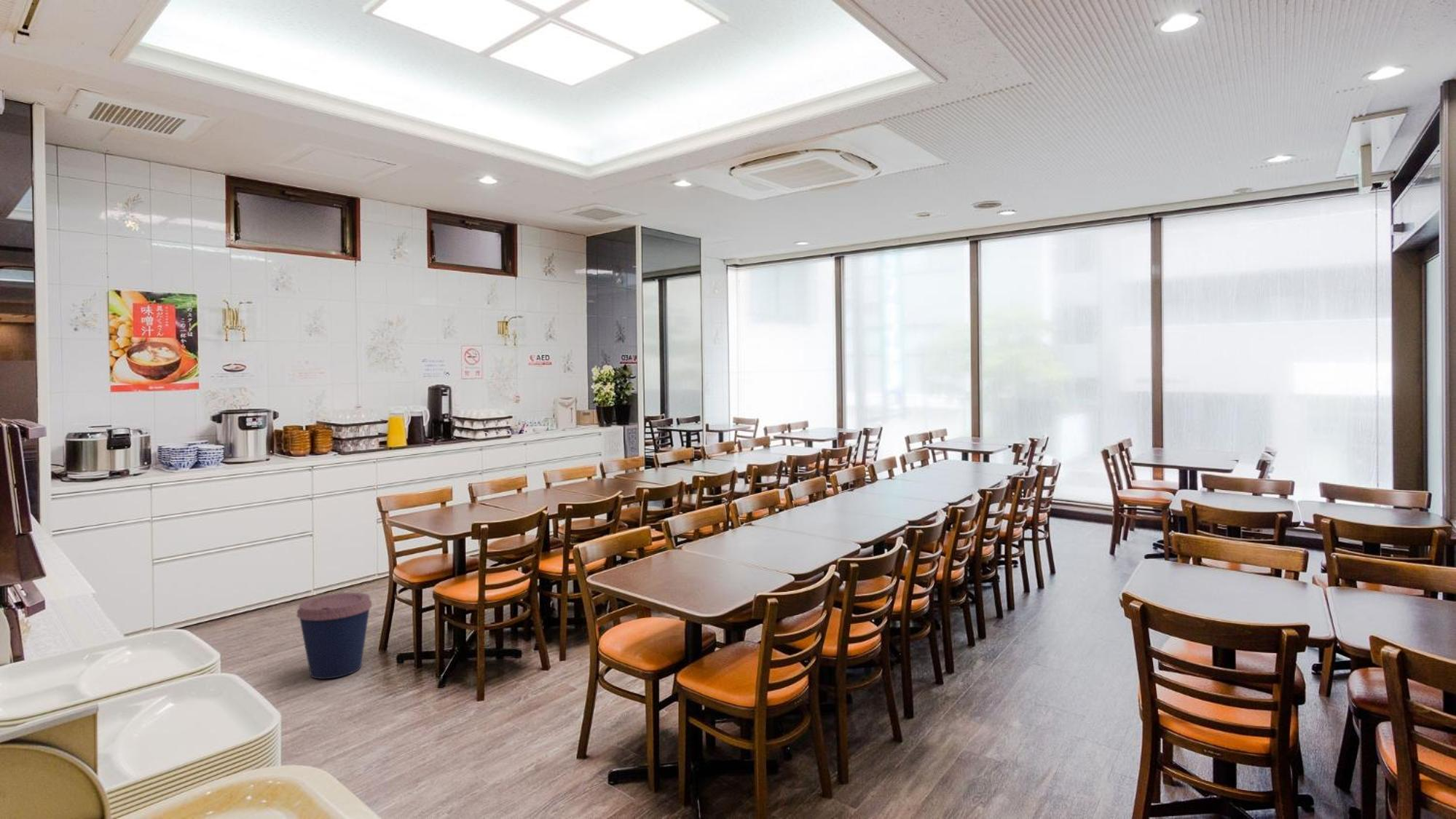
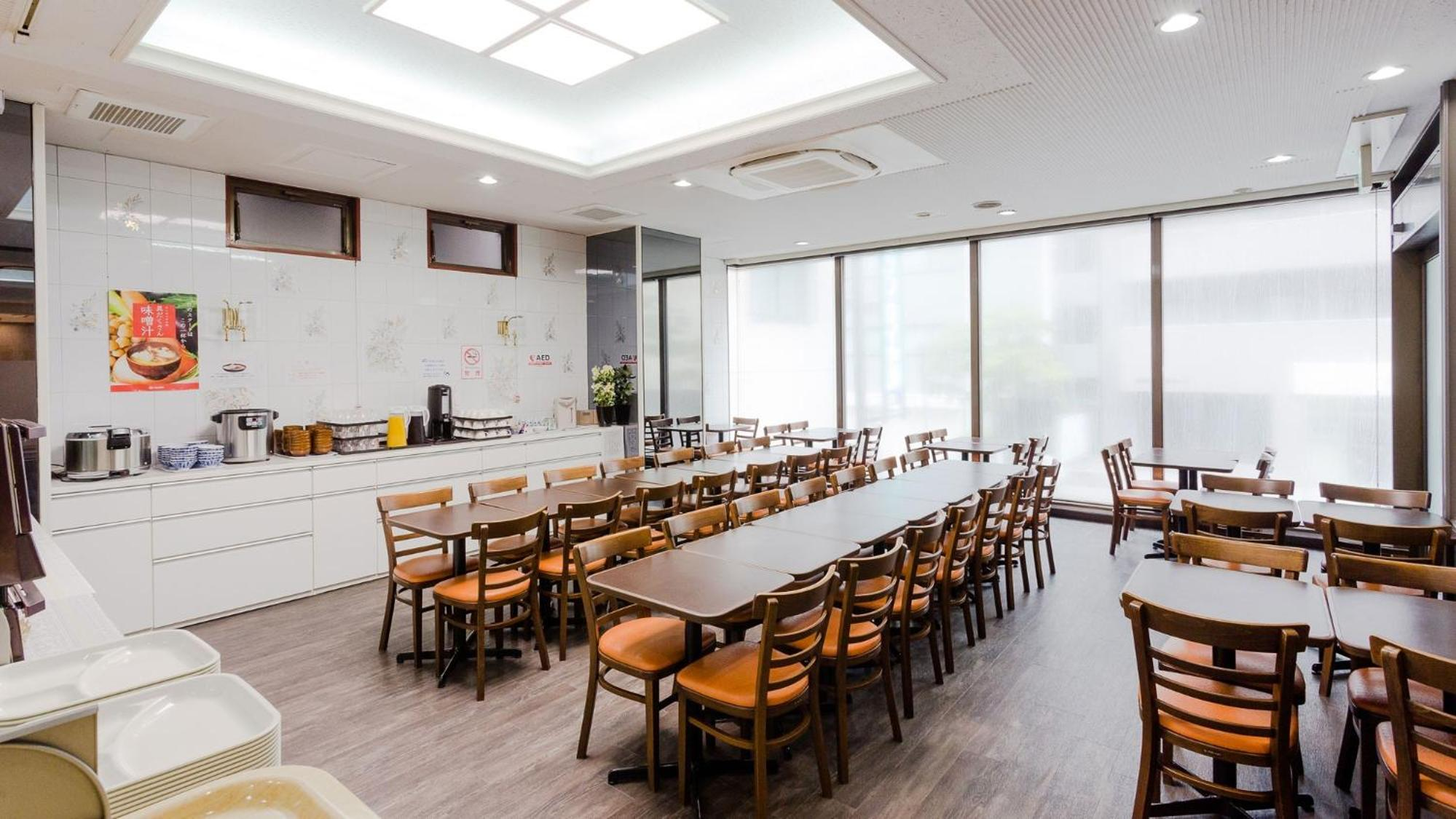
- coffee cup (335, 636)
